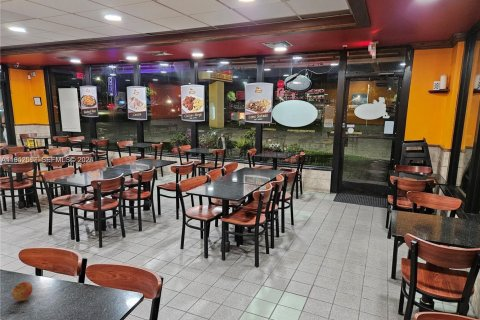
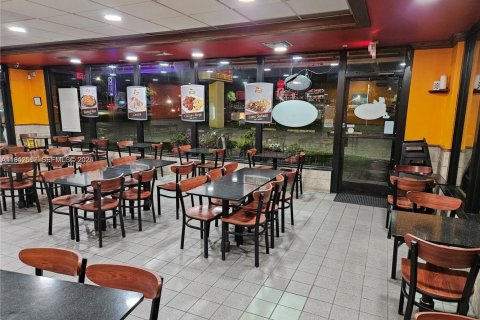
- apple (22, 291)
